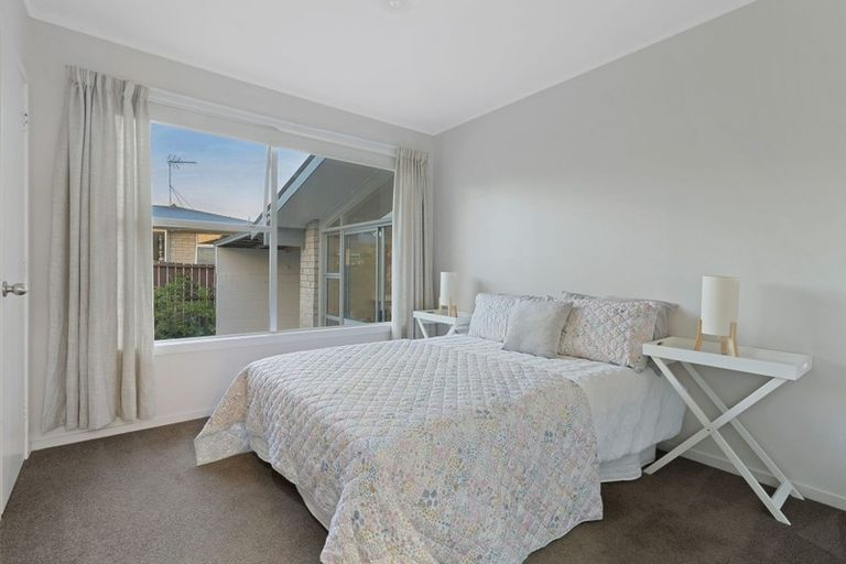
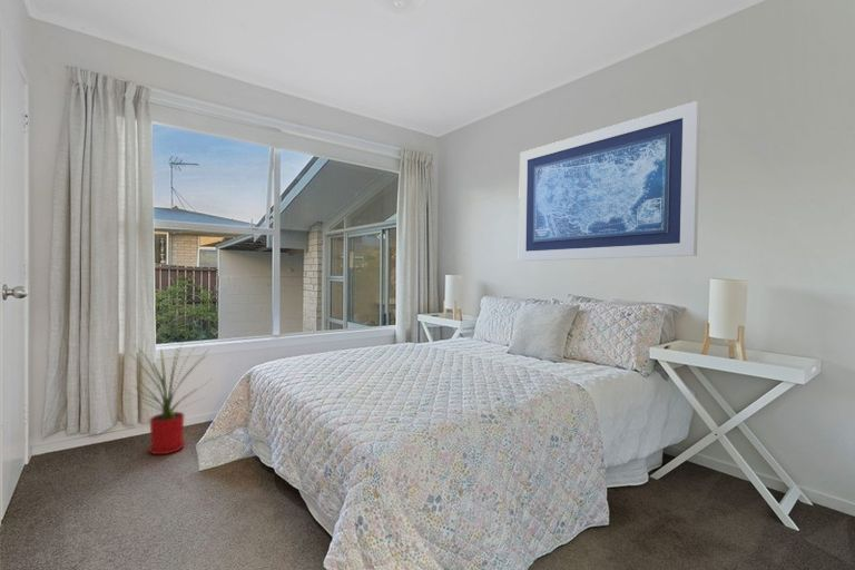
+ wall art (593, 195)
+ house plant (166, 395)
